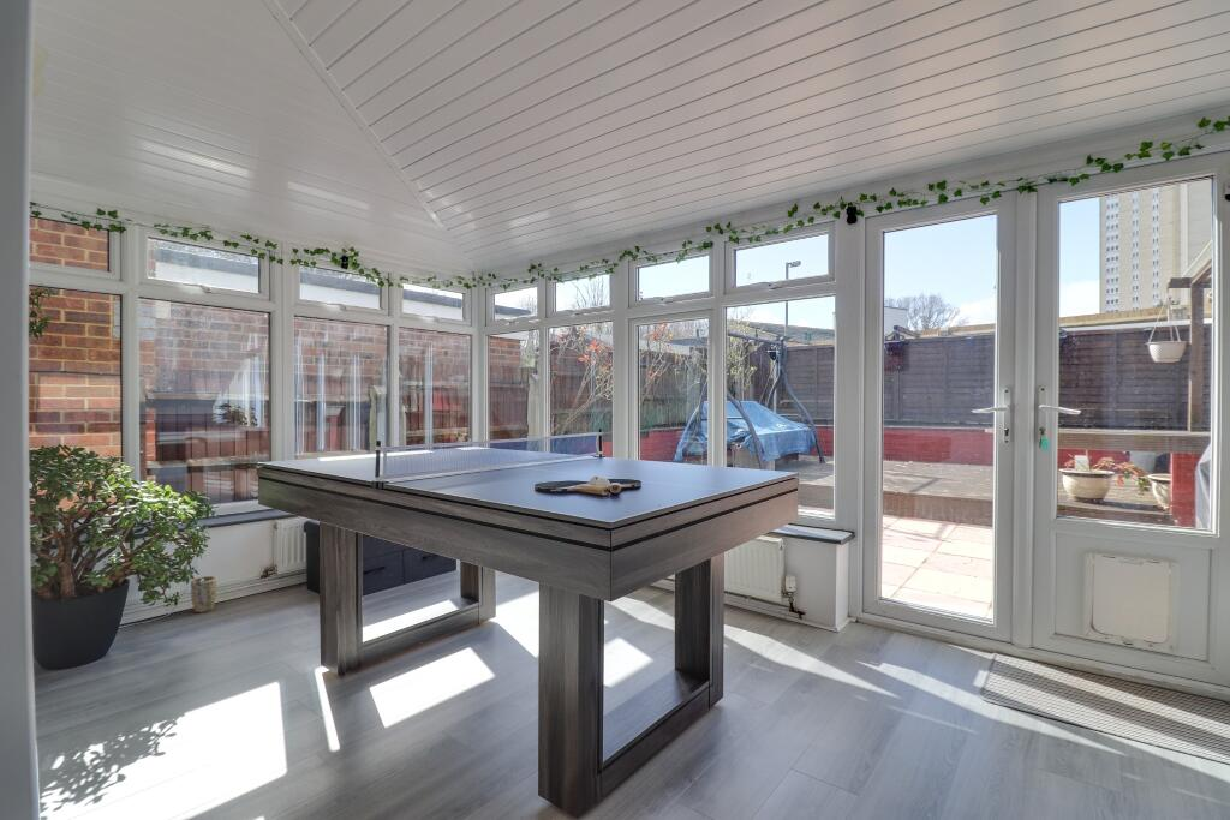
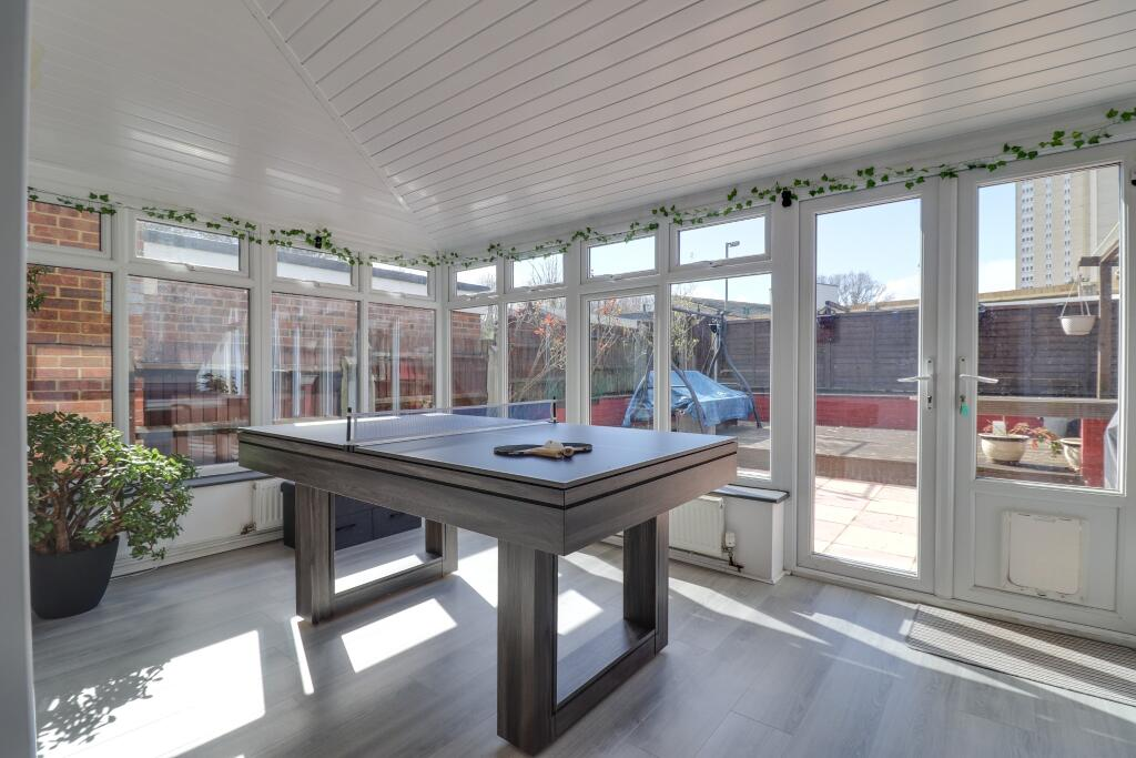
- plant pot (203, 594)
